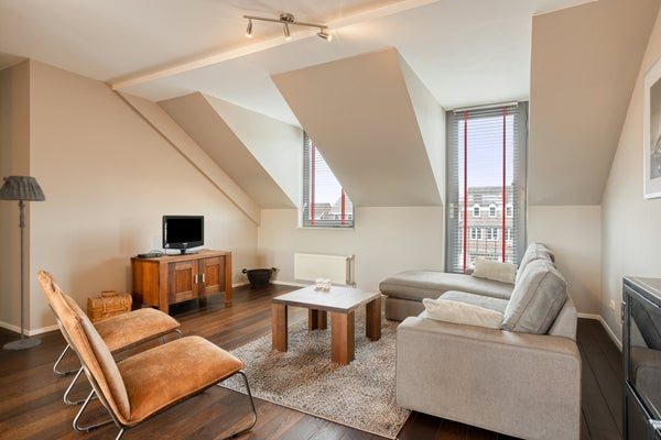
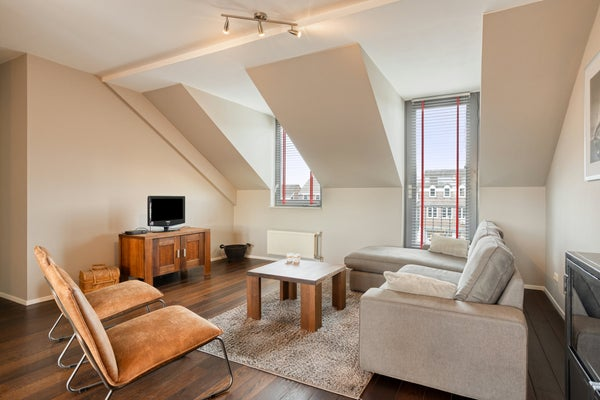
- floor lamp (22, 261)
